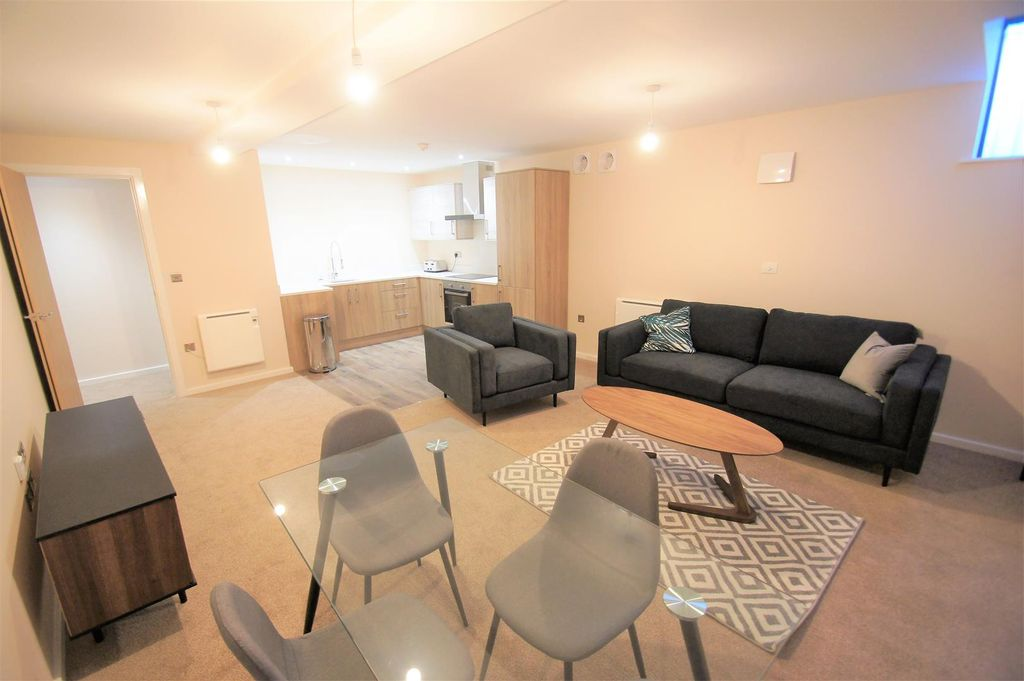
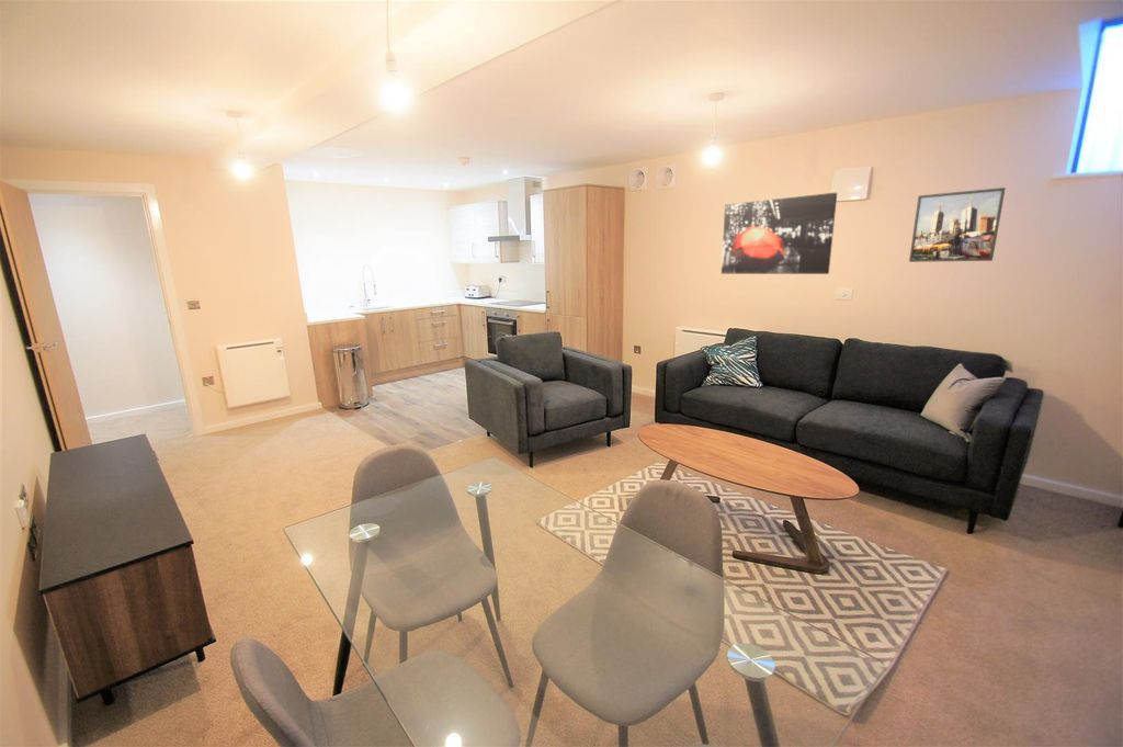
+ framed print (954, 227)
+ wall art (773, 237)
